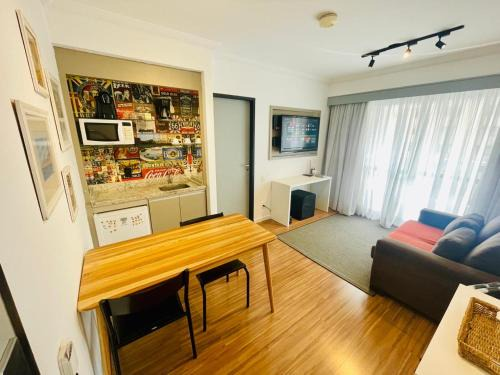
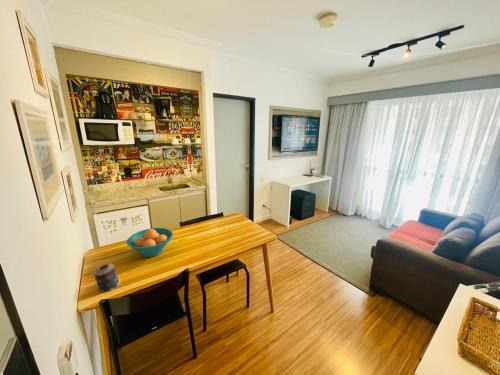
+ fruit bowl (151, 241)
+ candle (108, 274)
